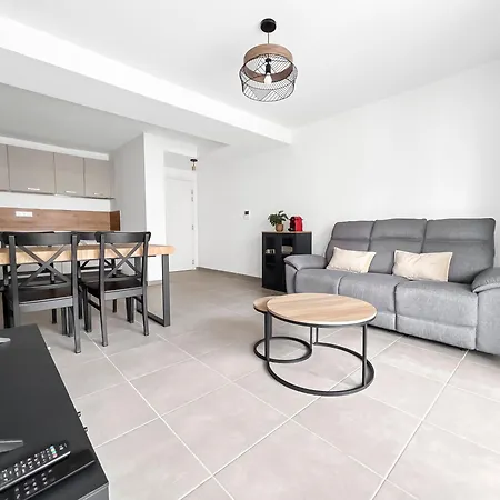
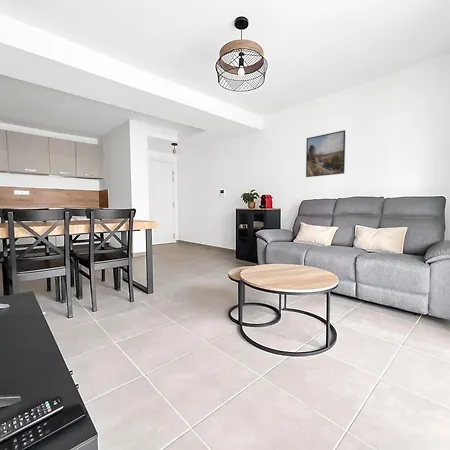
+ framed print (324, 155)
